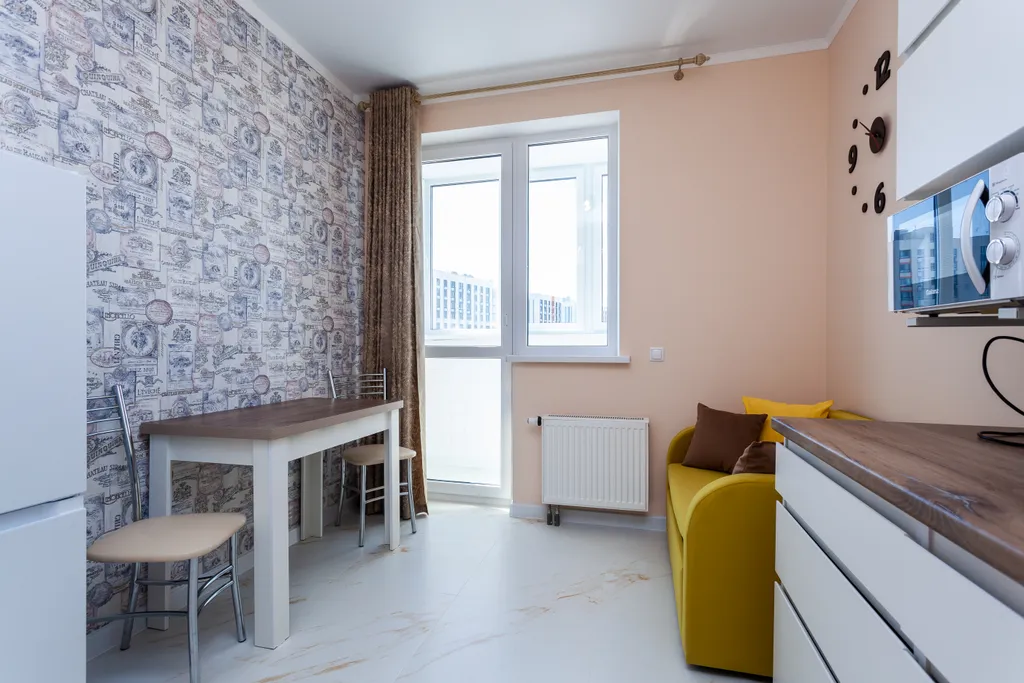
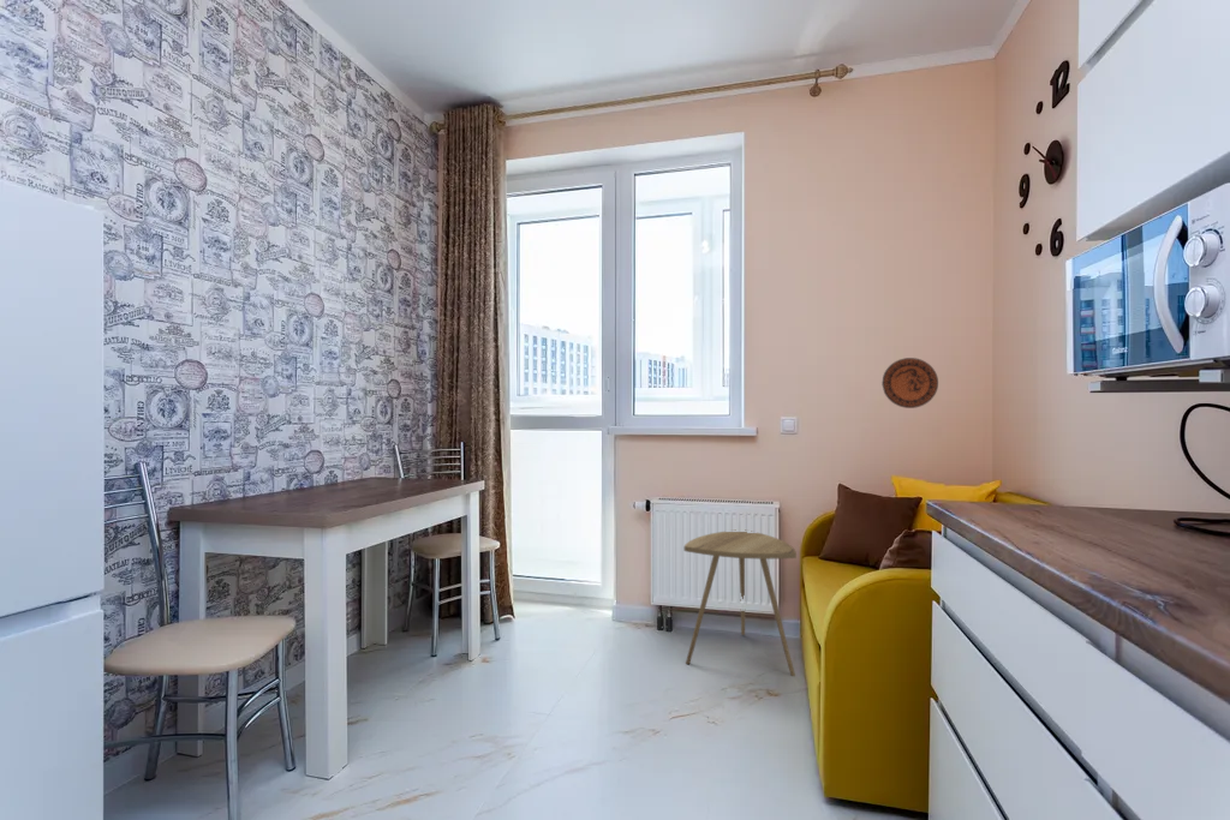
+ decorative plate (909, 383)
+ side table (741, 595)
